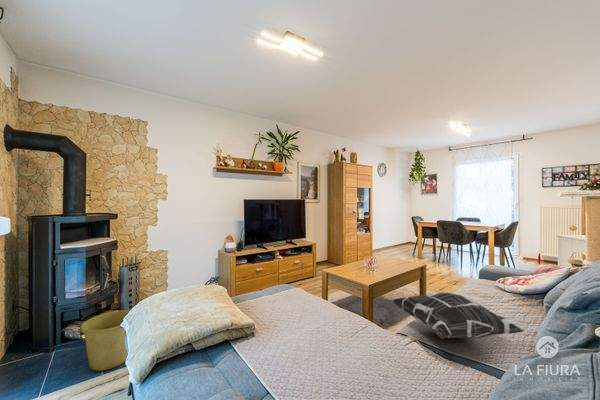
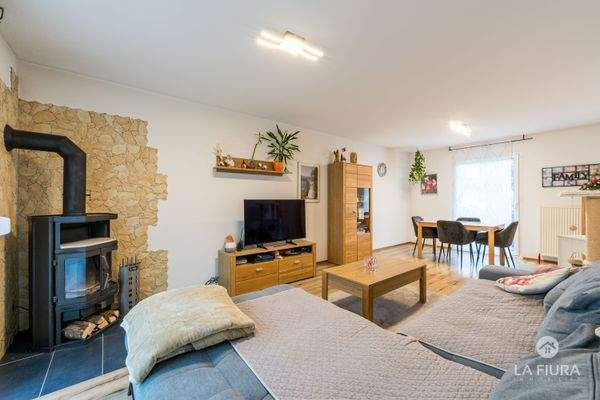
- decorative pillow (450, 312)
- bucket (110, 340)
